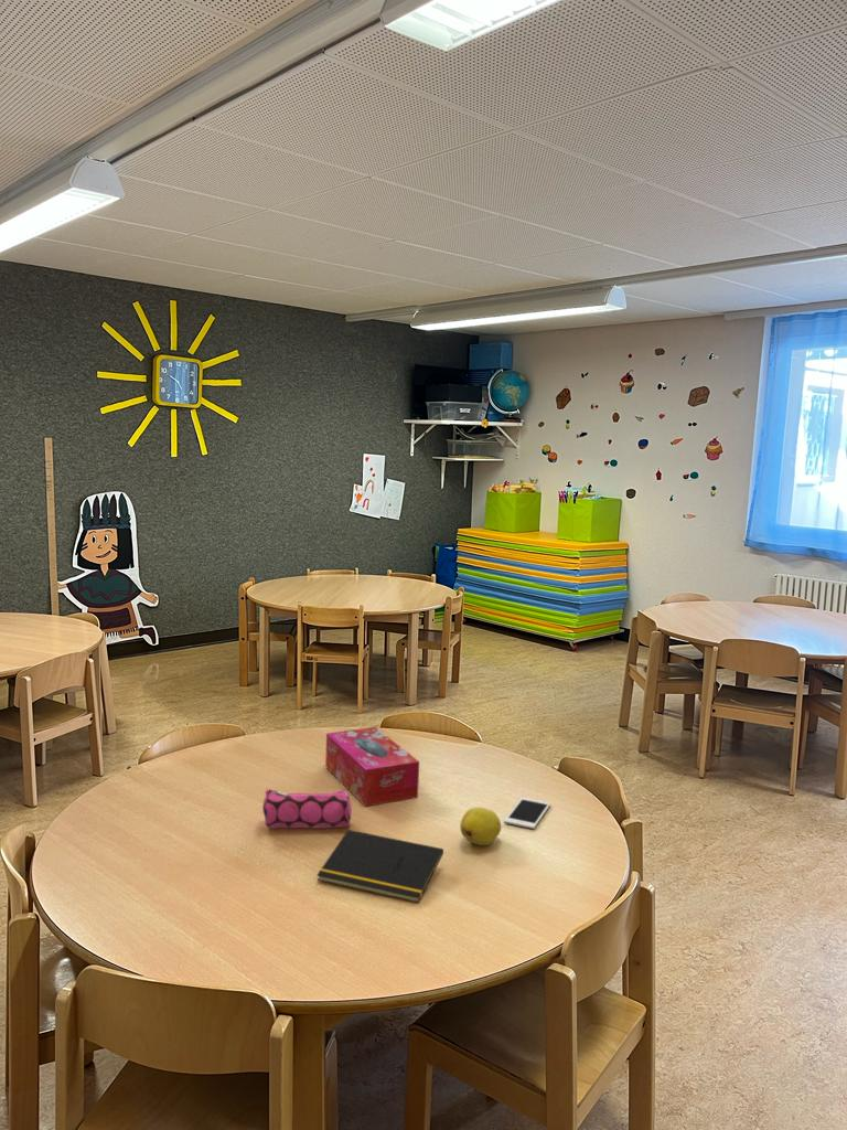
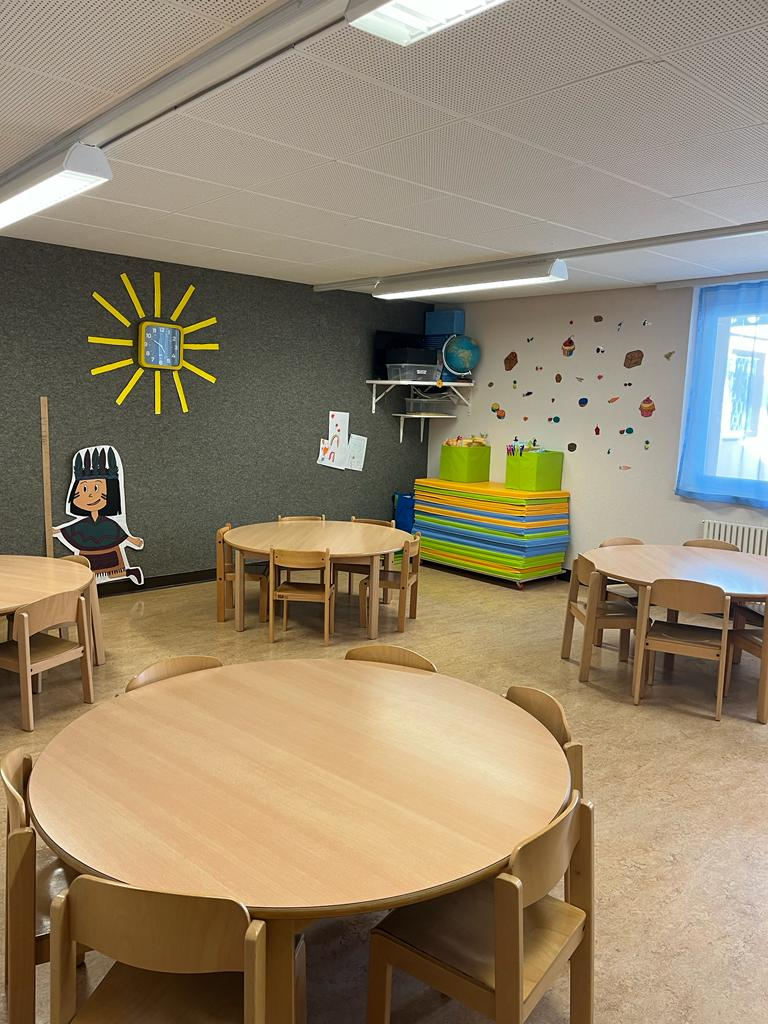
- fruit (479, 825)
- tissue box (371, 764)
- pencil case (307, 807)
- cell phone (527, 812)
- notepad (380, 864)
